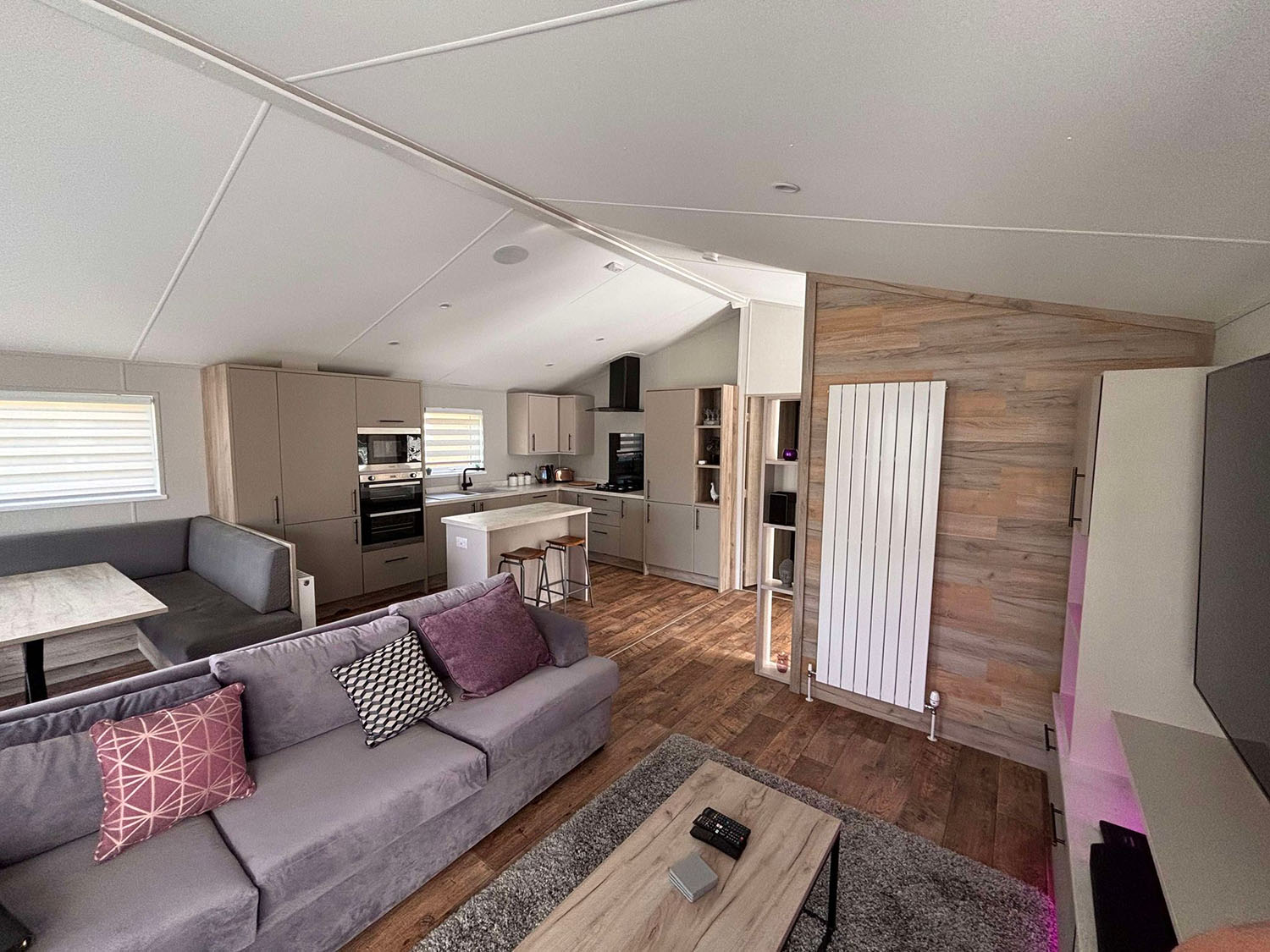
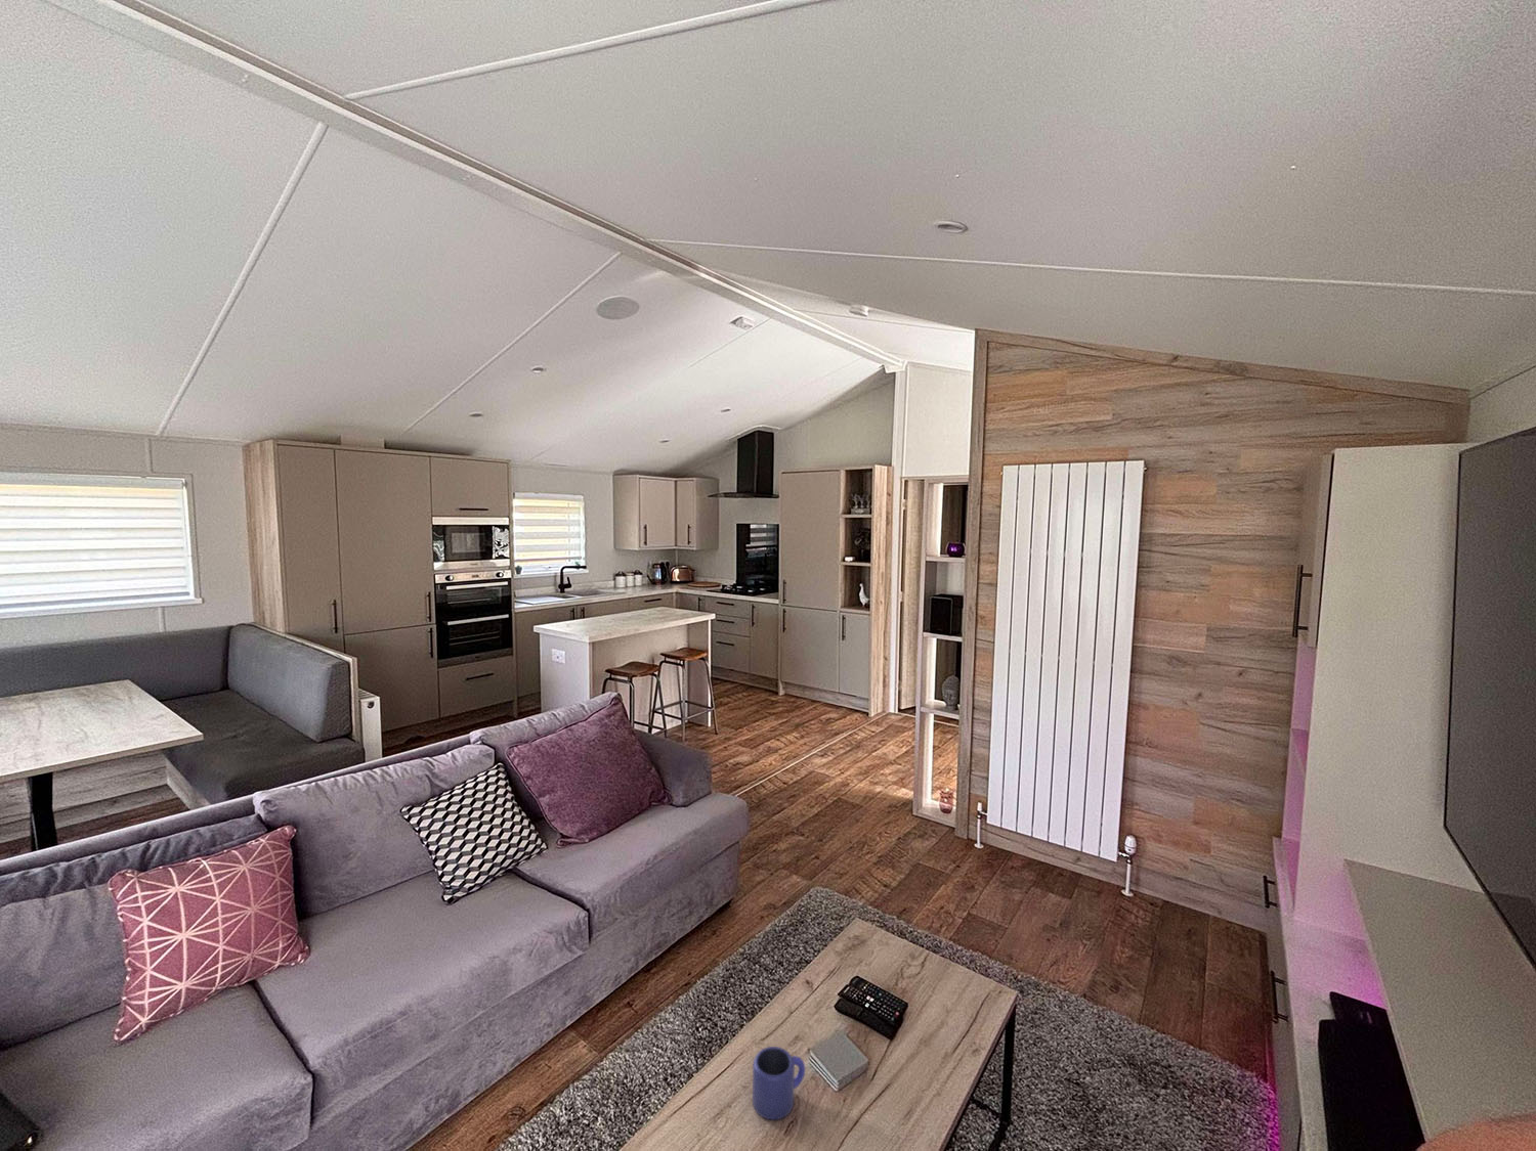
+ mug (779, 1078)
